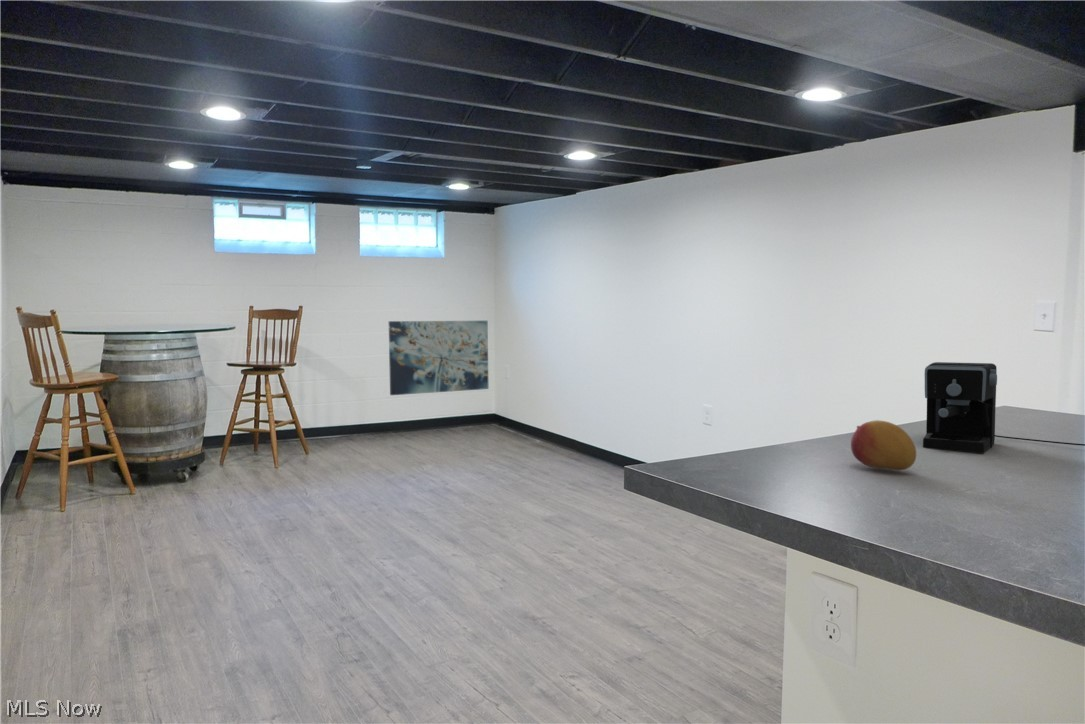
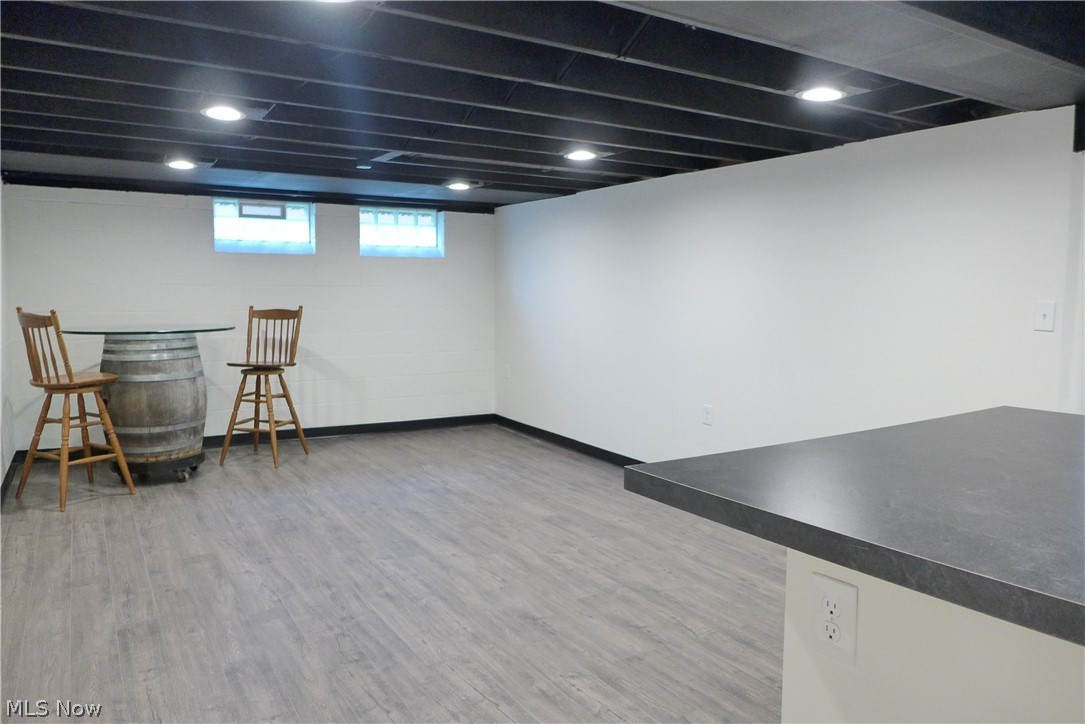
- wall art (440, 356)
- fruit (882, 444)
- coffee maker (995, 407)
